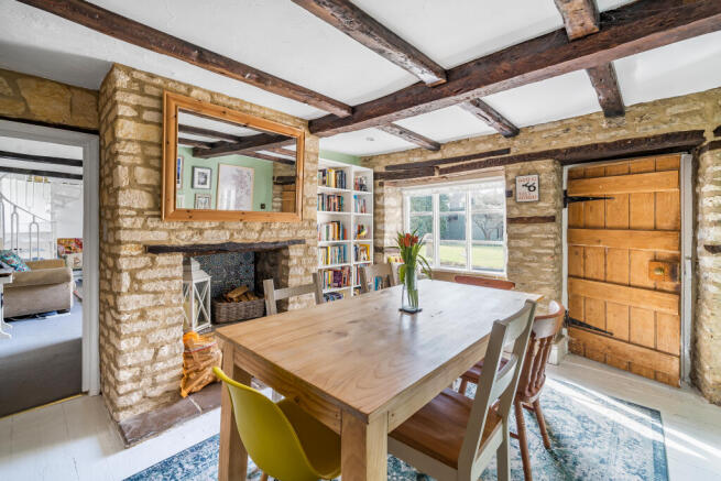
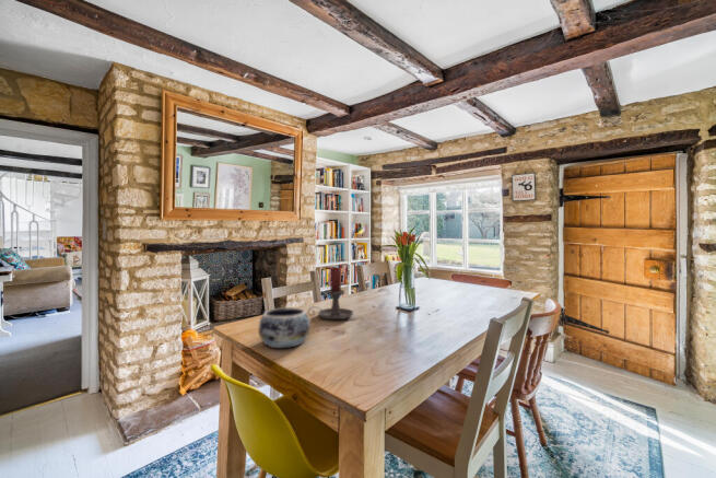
+ candle holder (330, 291)
+ decorative bowl (284, 326)
